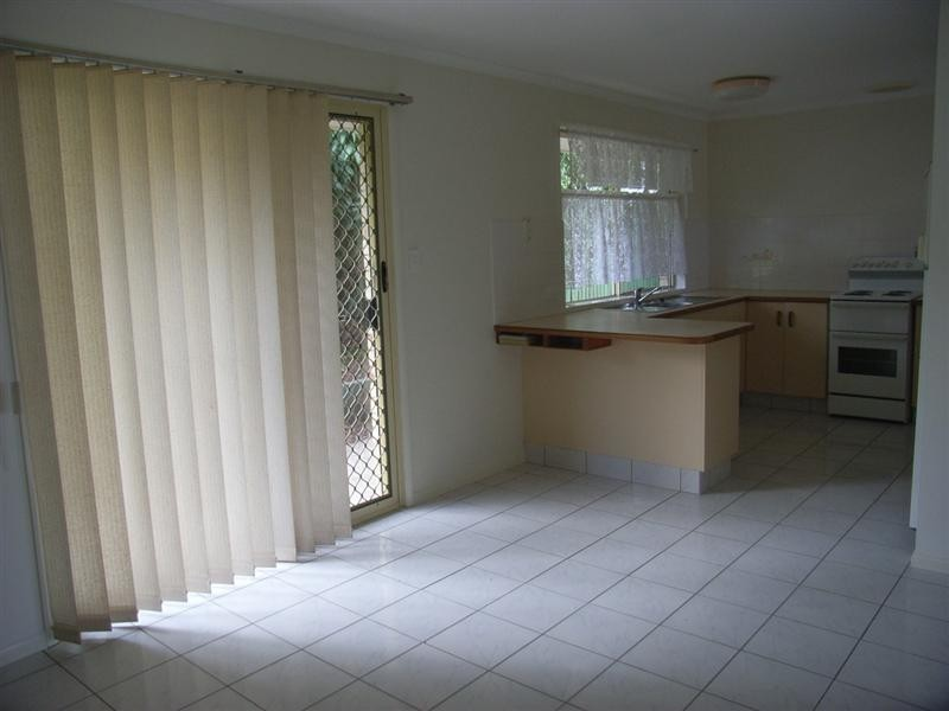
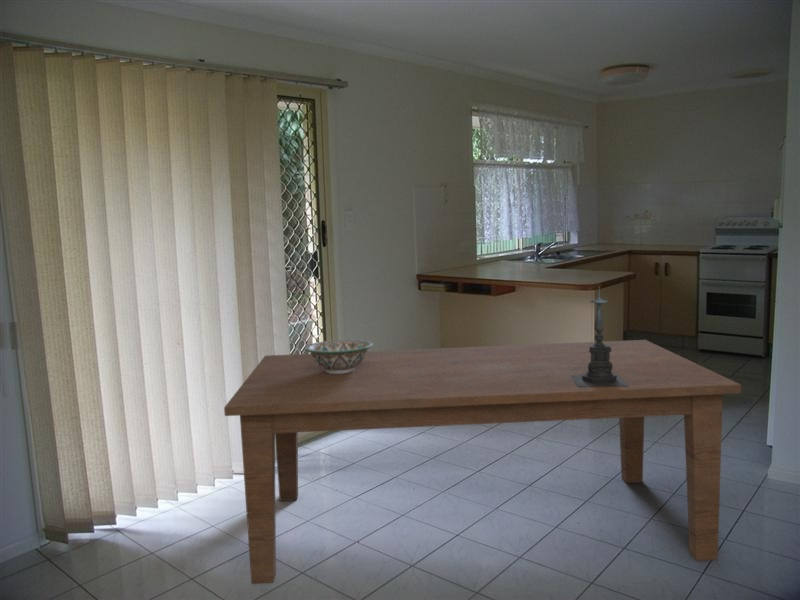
+ dining table (469, 424)
+ decorative bowl (339, 357)
+ candle holder (598, 333)
